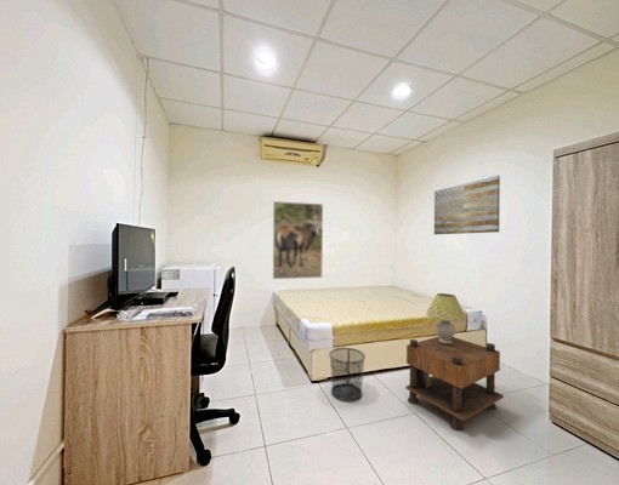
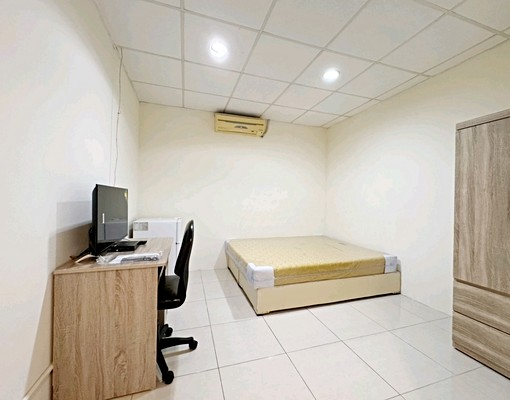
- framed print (297, 240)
- nightstand (452, 373)
- wall art (462, 209)
- table lamp (445, 319)
- trash can (346, 373)
